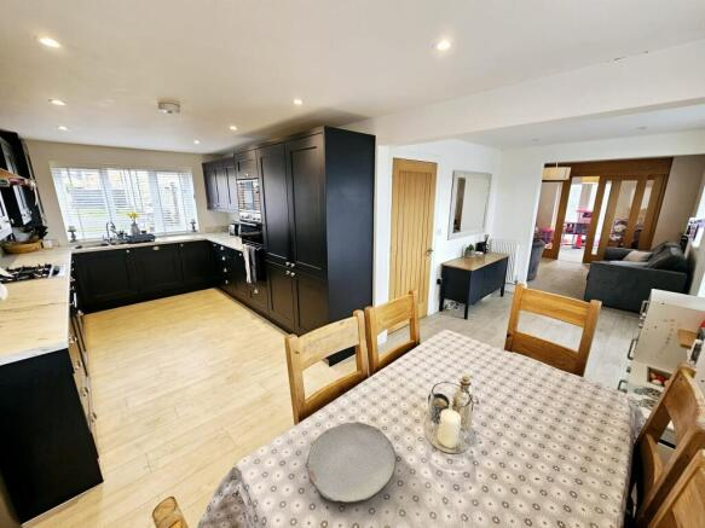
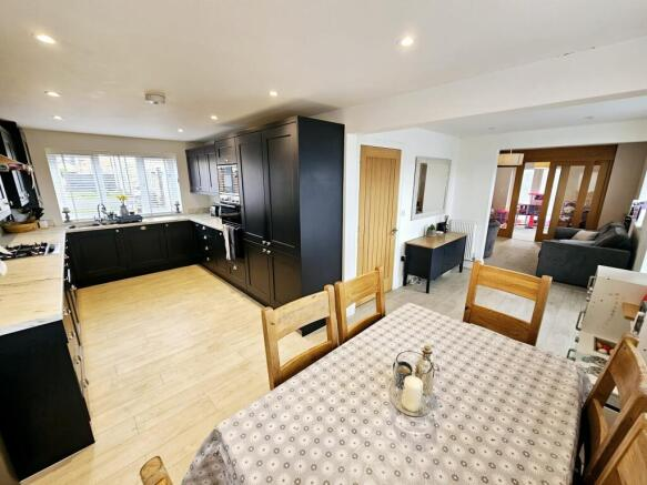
- plate (351, 459)
